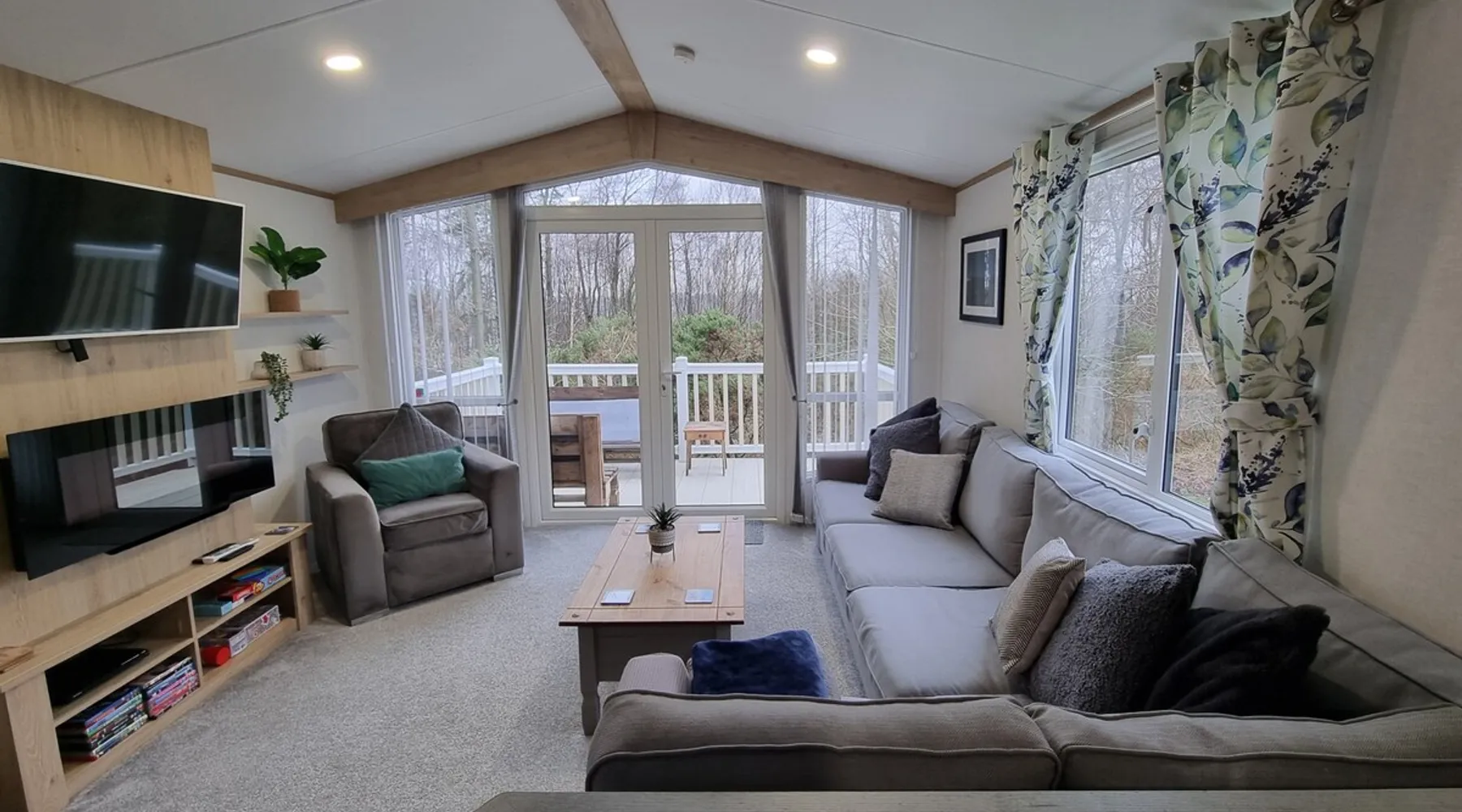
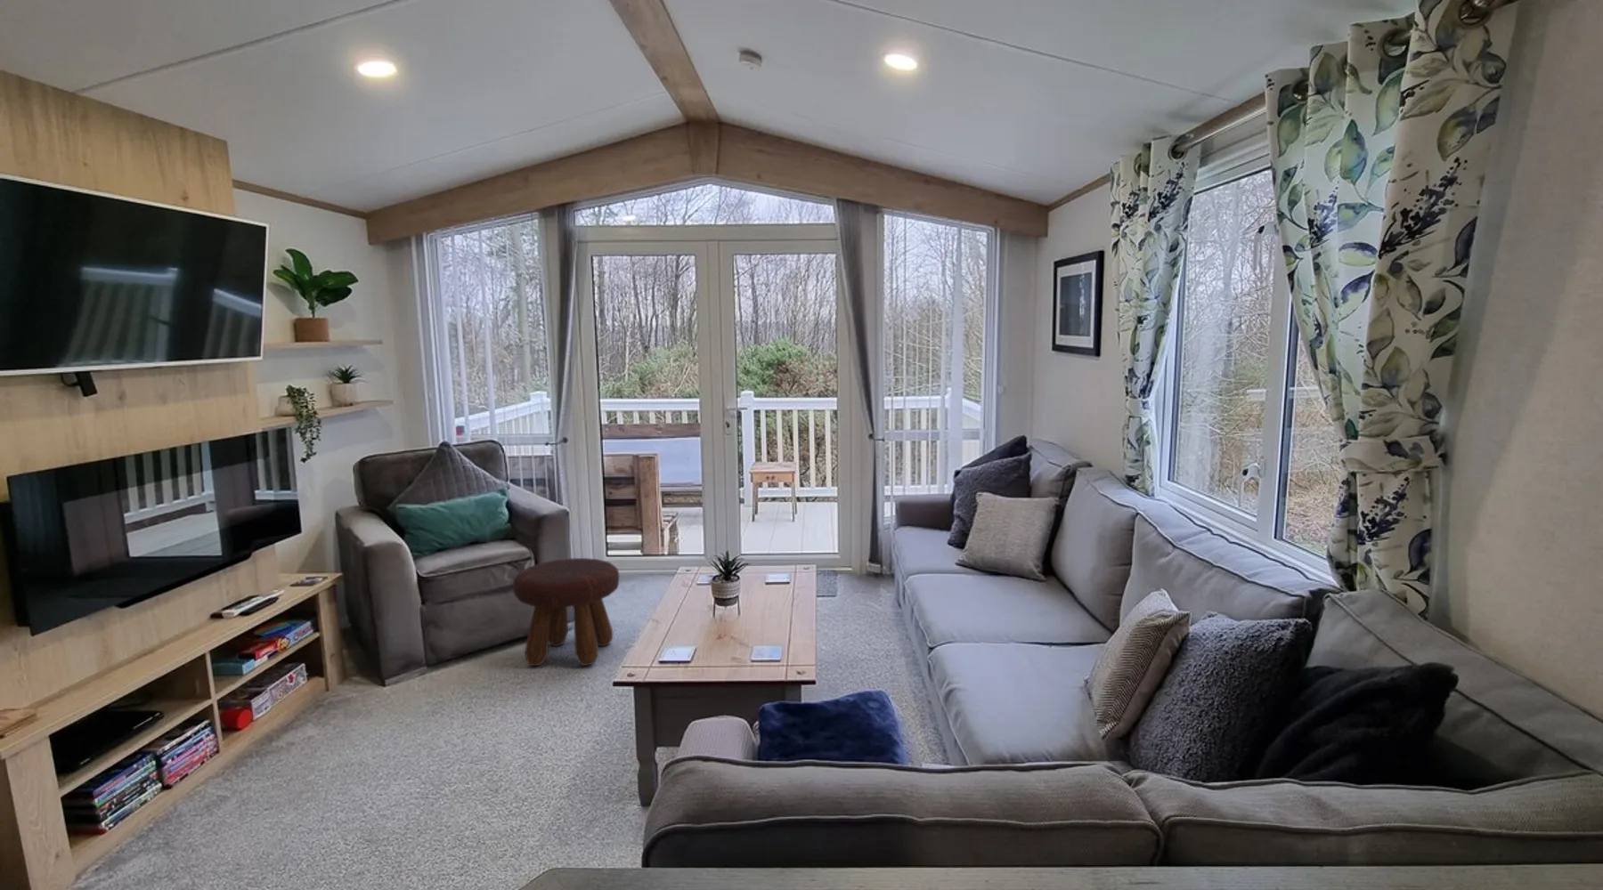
+ footstool (567, 612)
